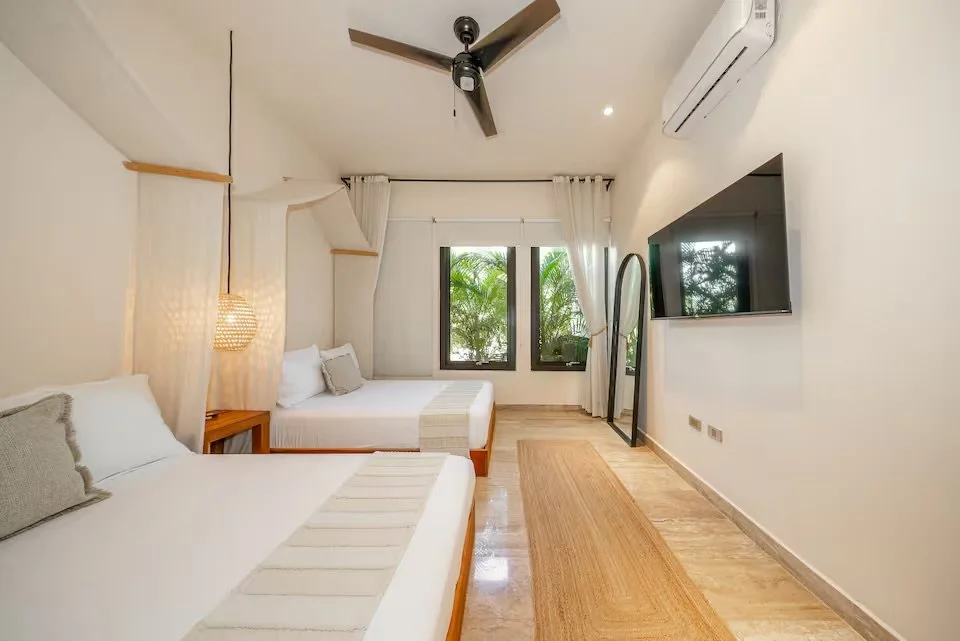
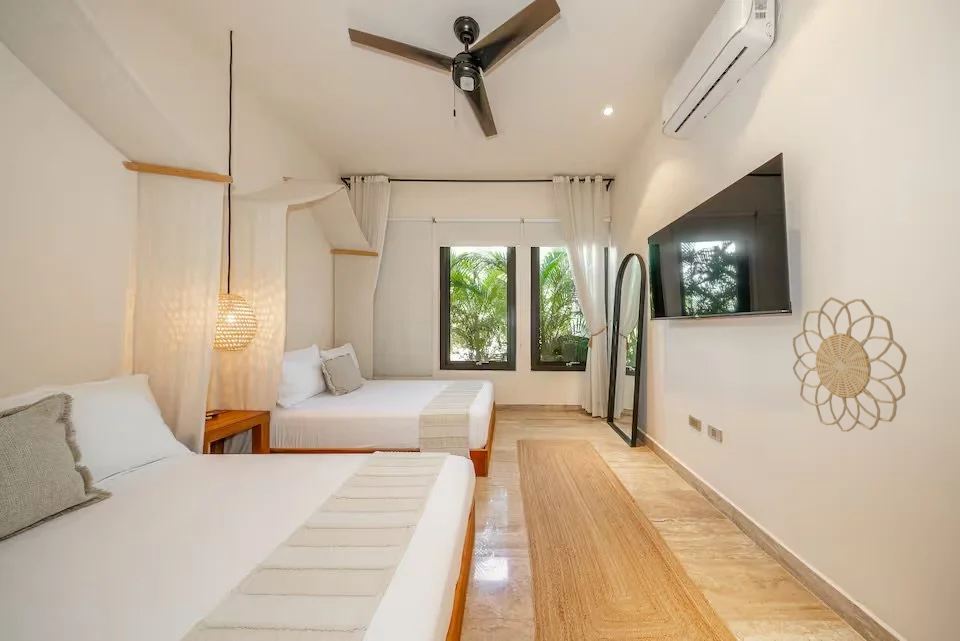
+ decorative wall piece (841, 363)
